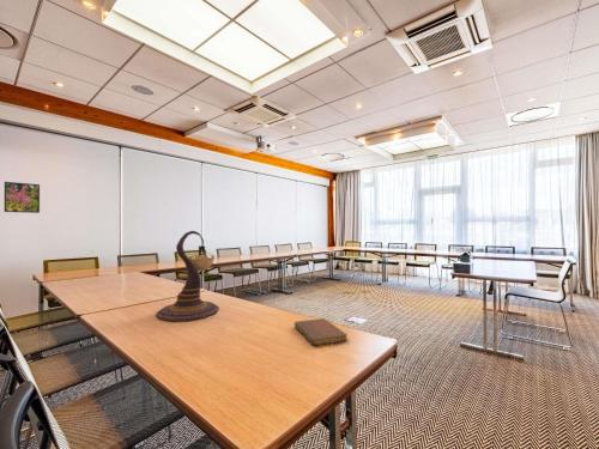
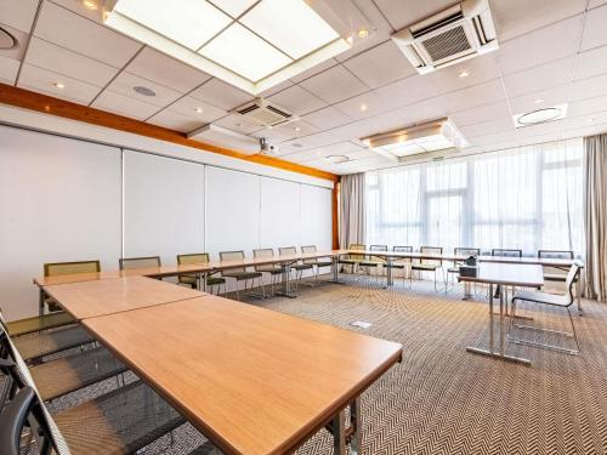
- candle holder (188, 271)
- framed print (22, 198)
- notebook (319, 330)
